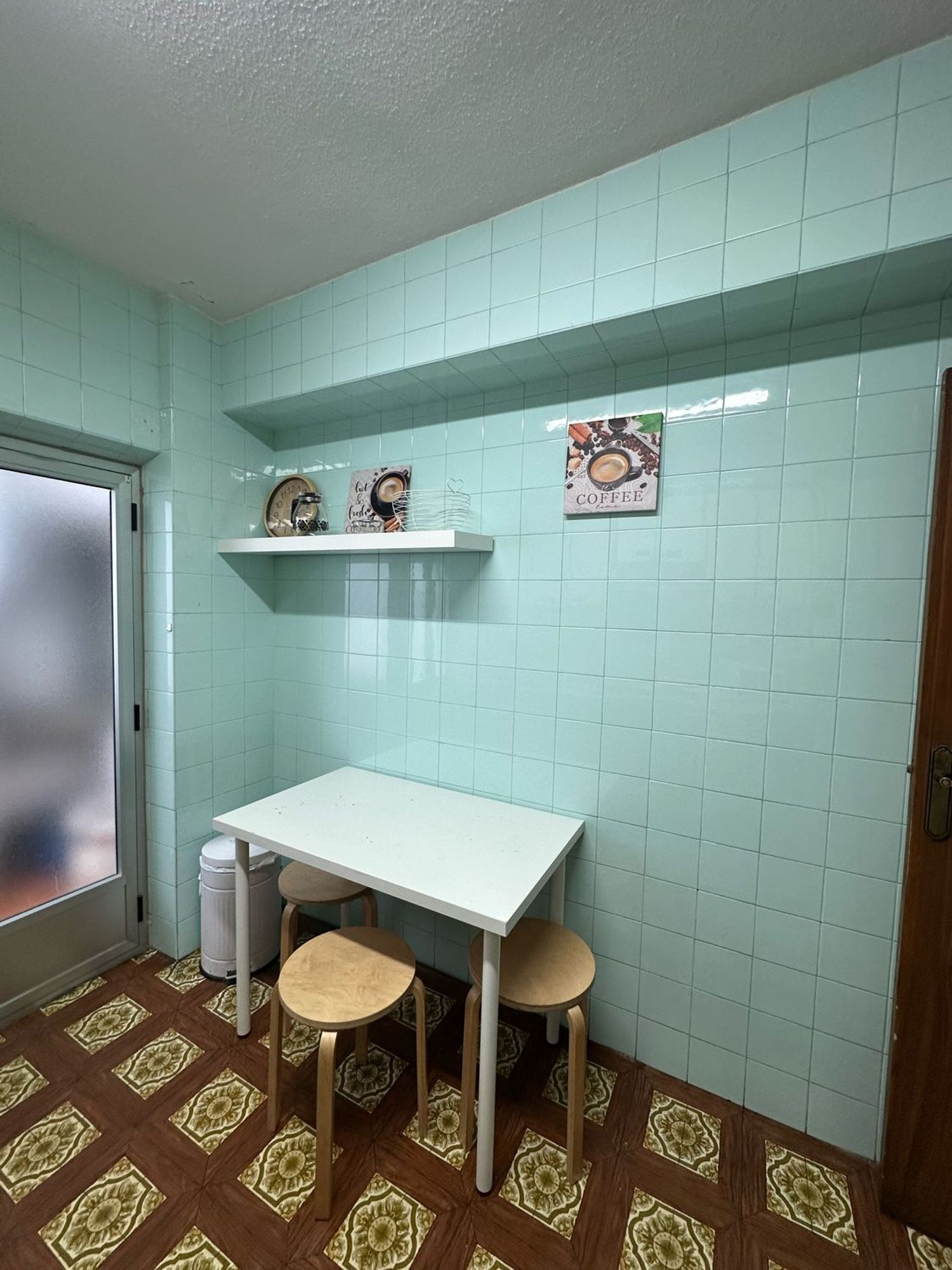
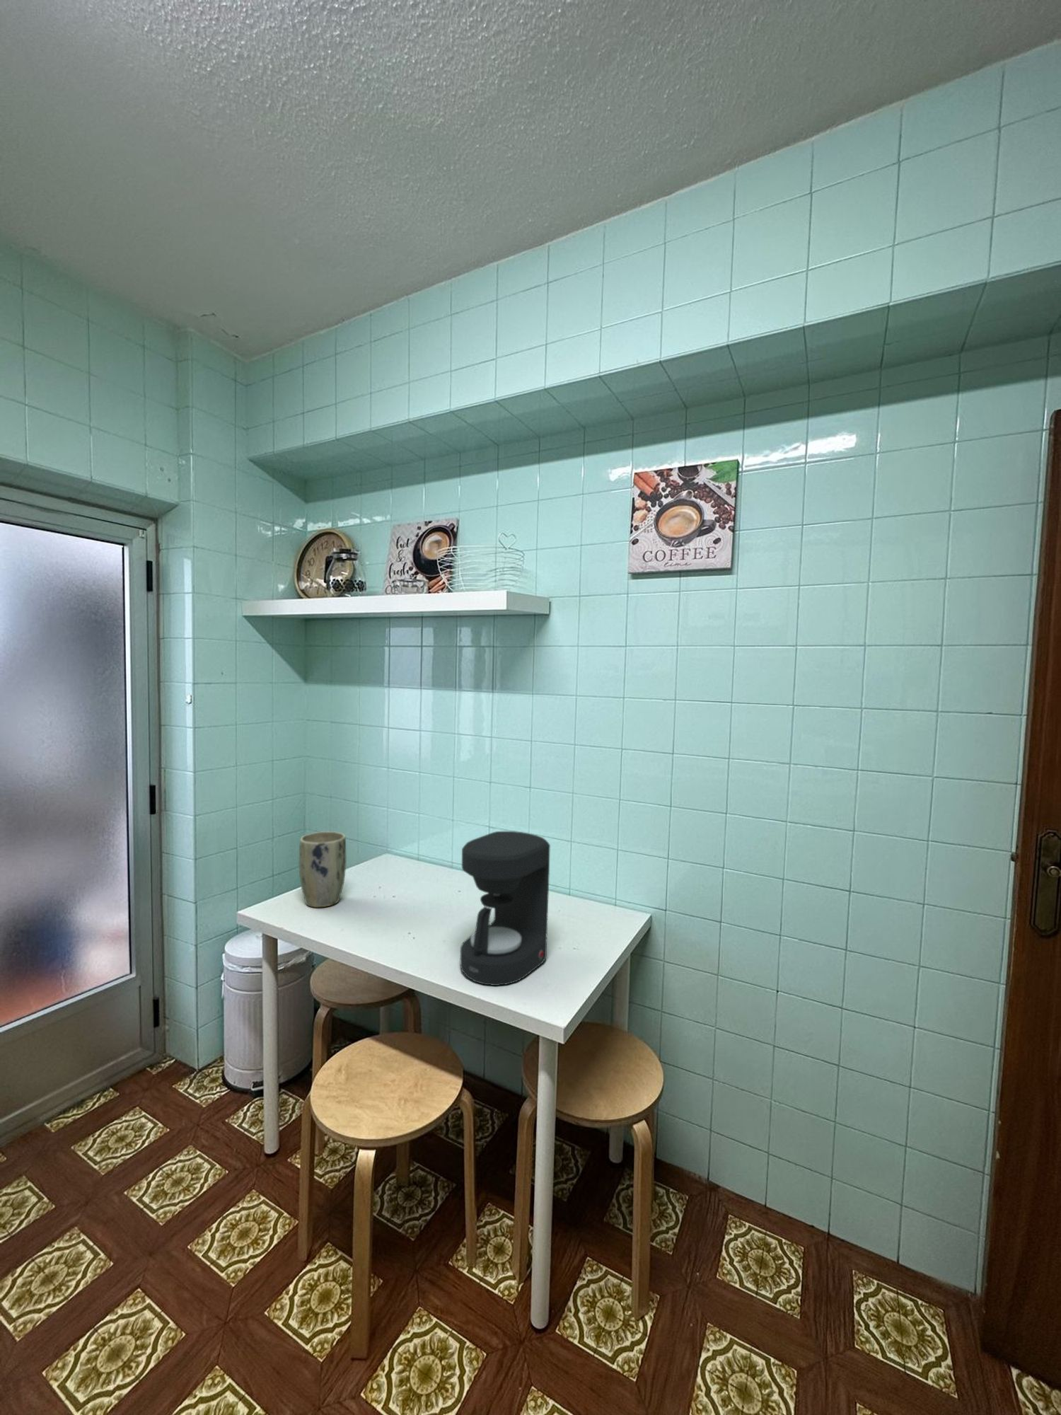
+ plant pot (322, 869)
+ coffee maker (505, 904)
